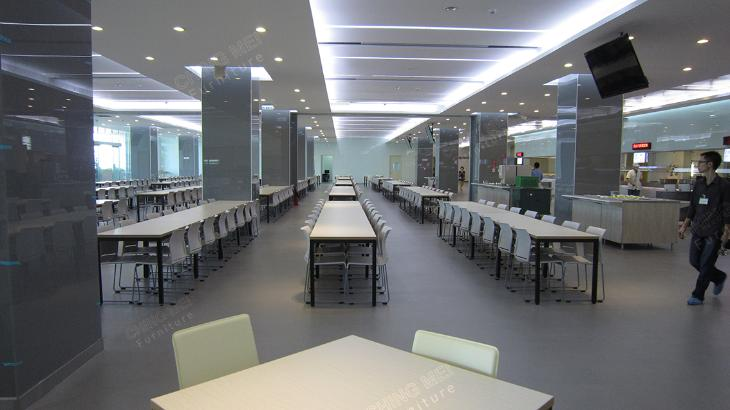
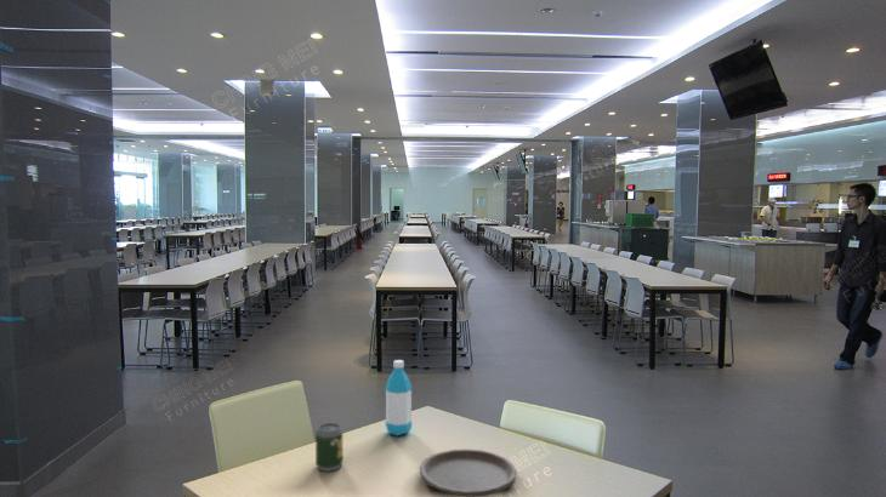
+ plate (467, 472)
+ soda can (329, 446)
+ water bottle (398, 396)
